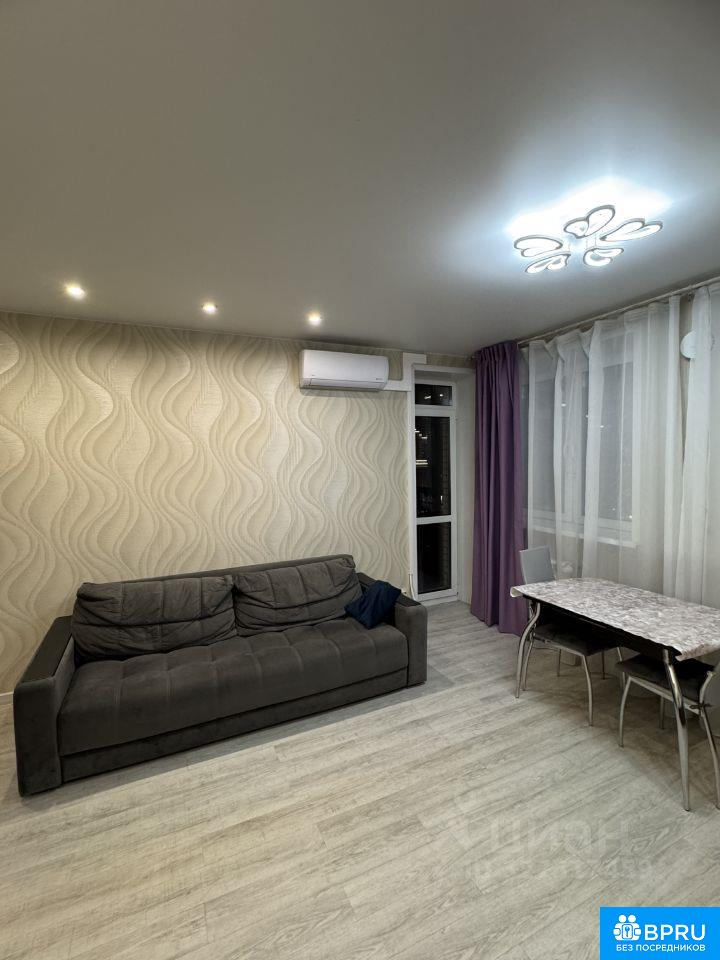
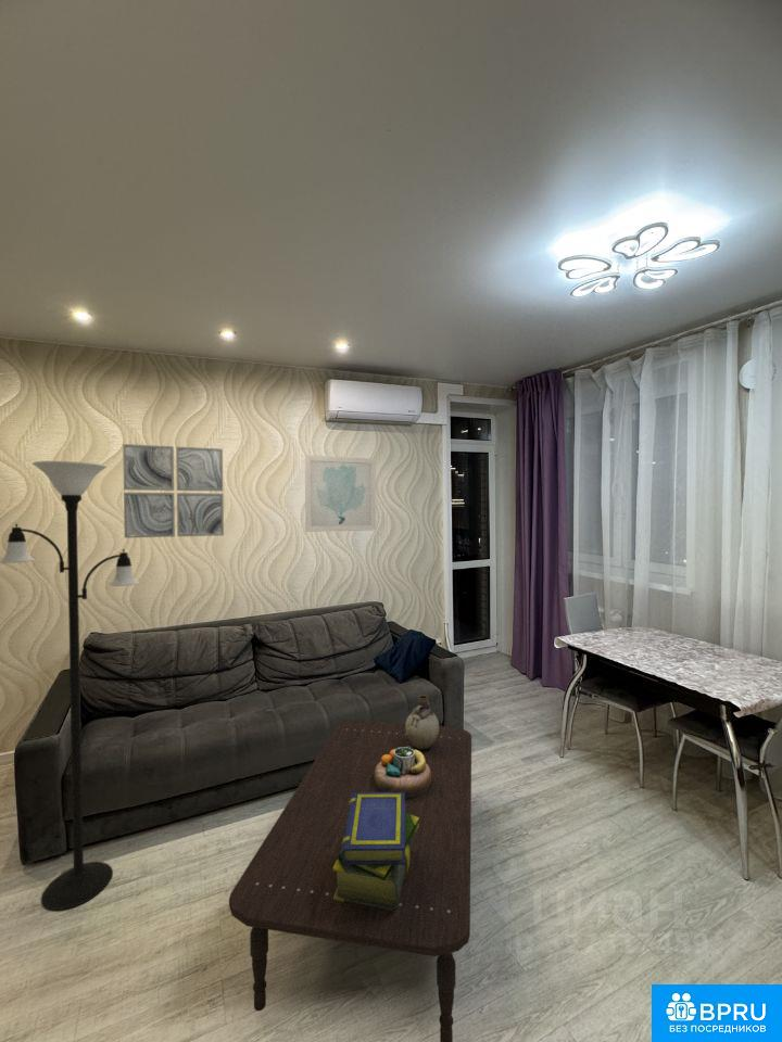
+ coffee table (412, 846)
+ decorative bowl (402, 766)
+ floor lamp (74, 675)
+ vase (421, 724)
+ stack of books (378, 847)
+ wall art (177, 493)
+ wall art (341, 494)
